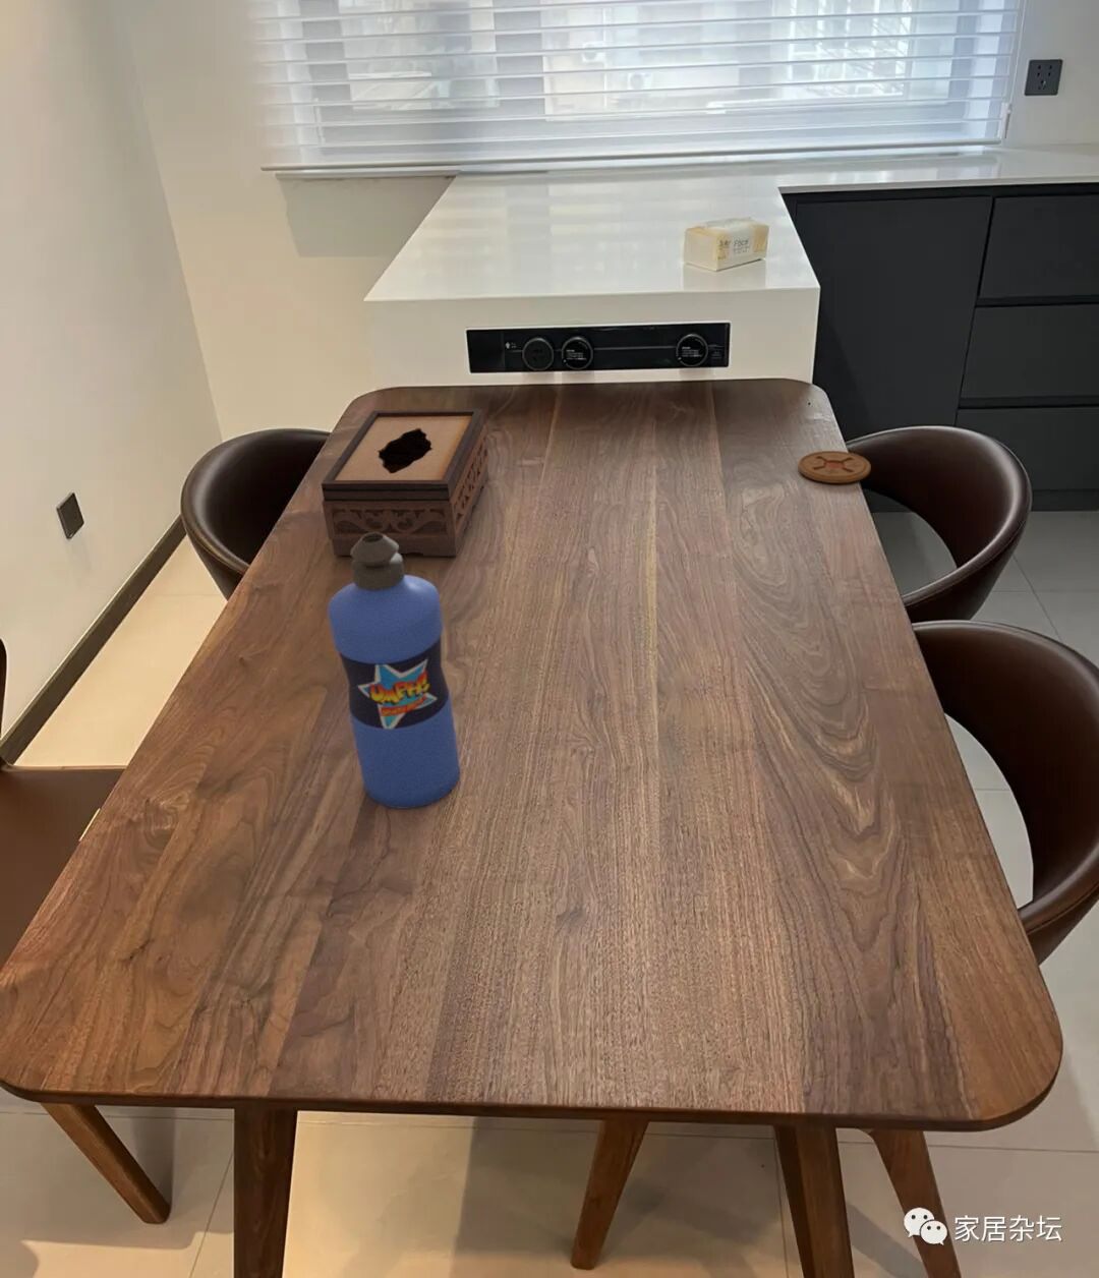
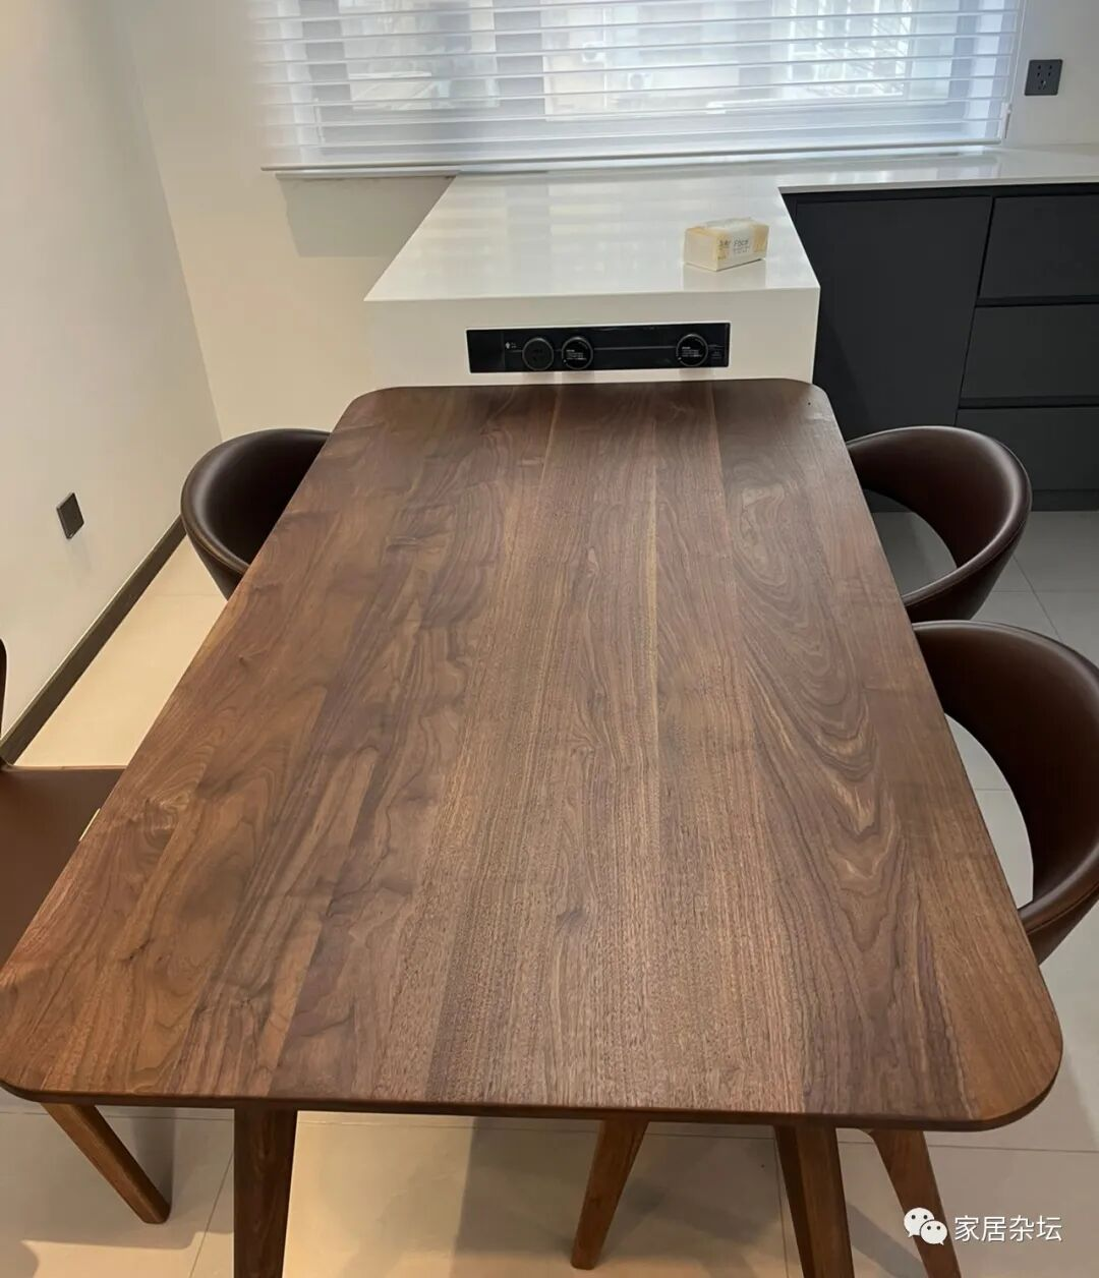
- water bottle (392, 664)
- coaster (834, 466)
- tissue box (411, 478)
